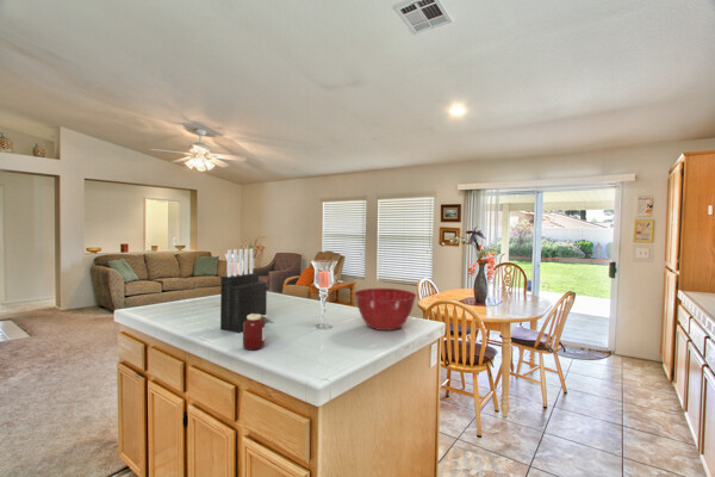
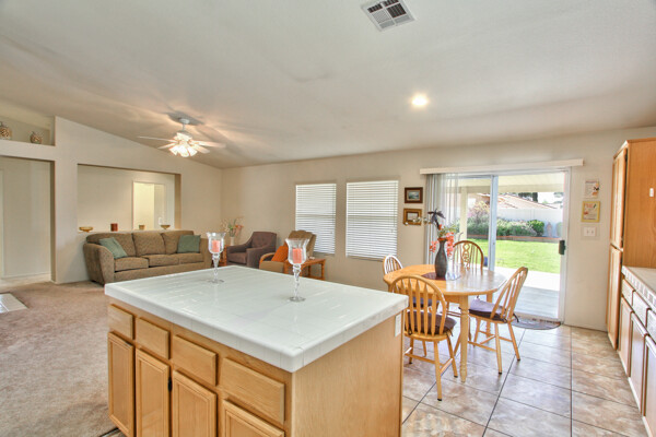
- jar (256, 329)
- mixing bowl (384, 309)
- knife block (245, 287)
